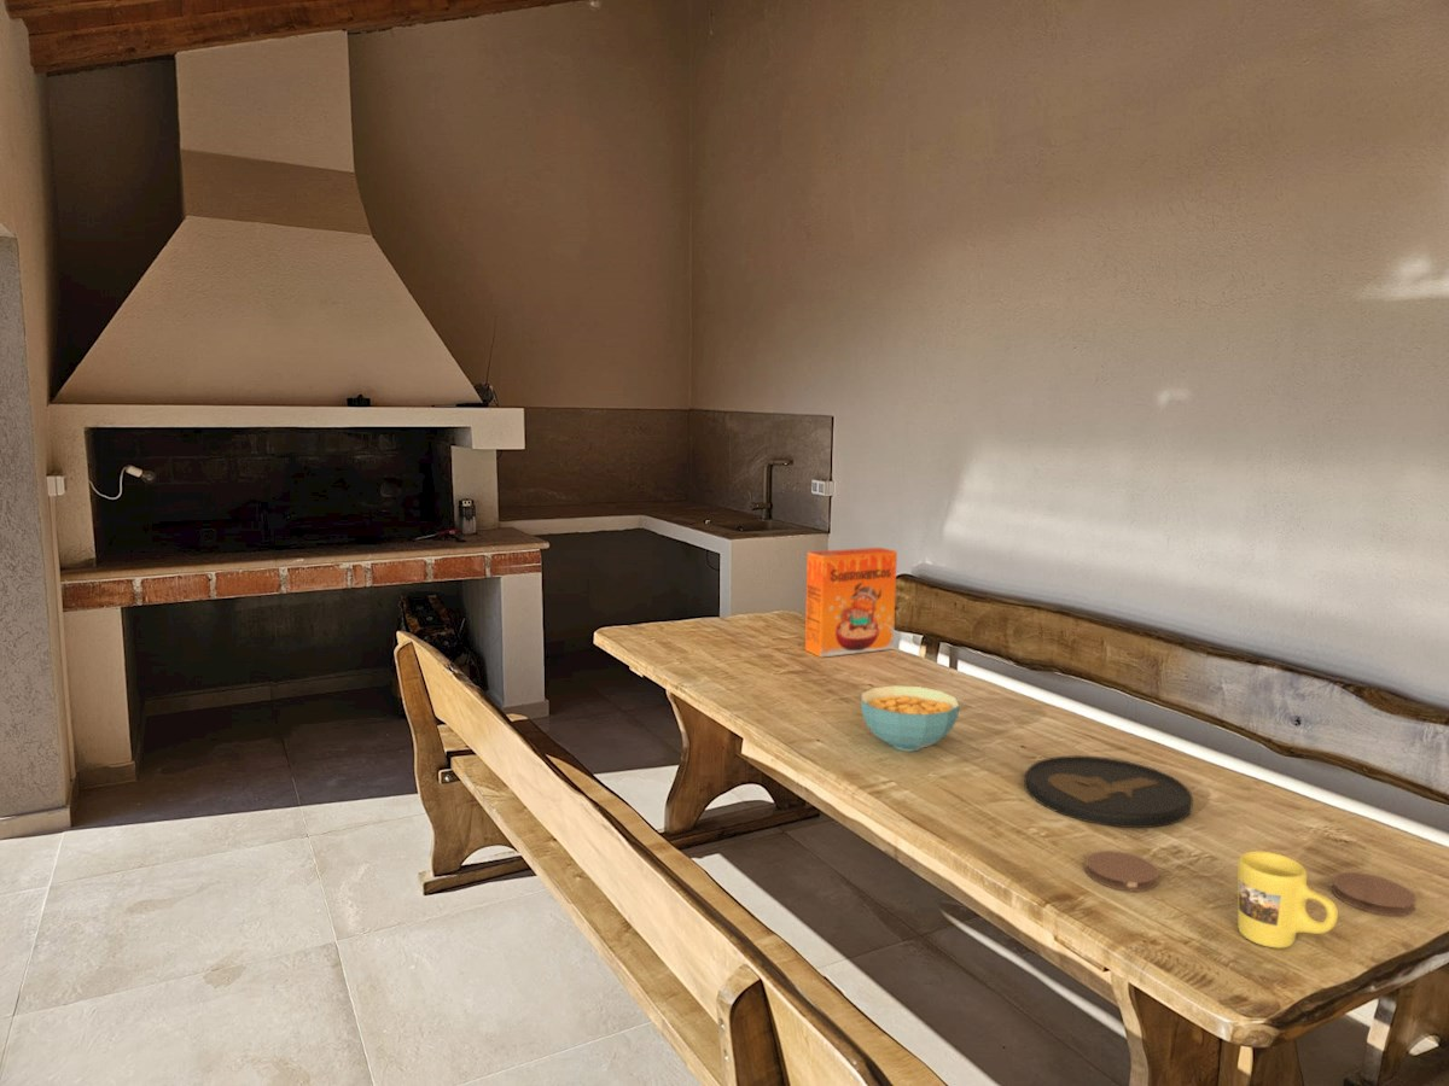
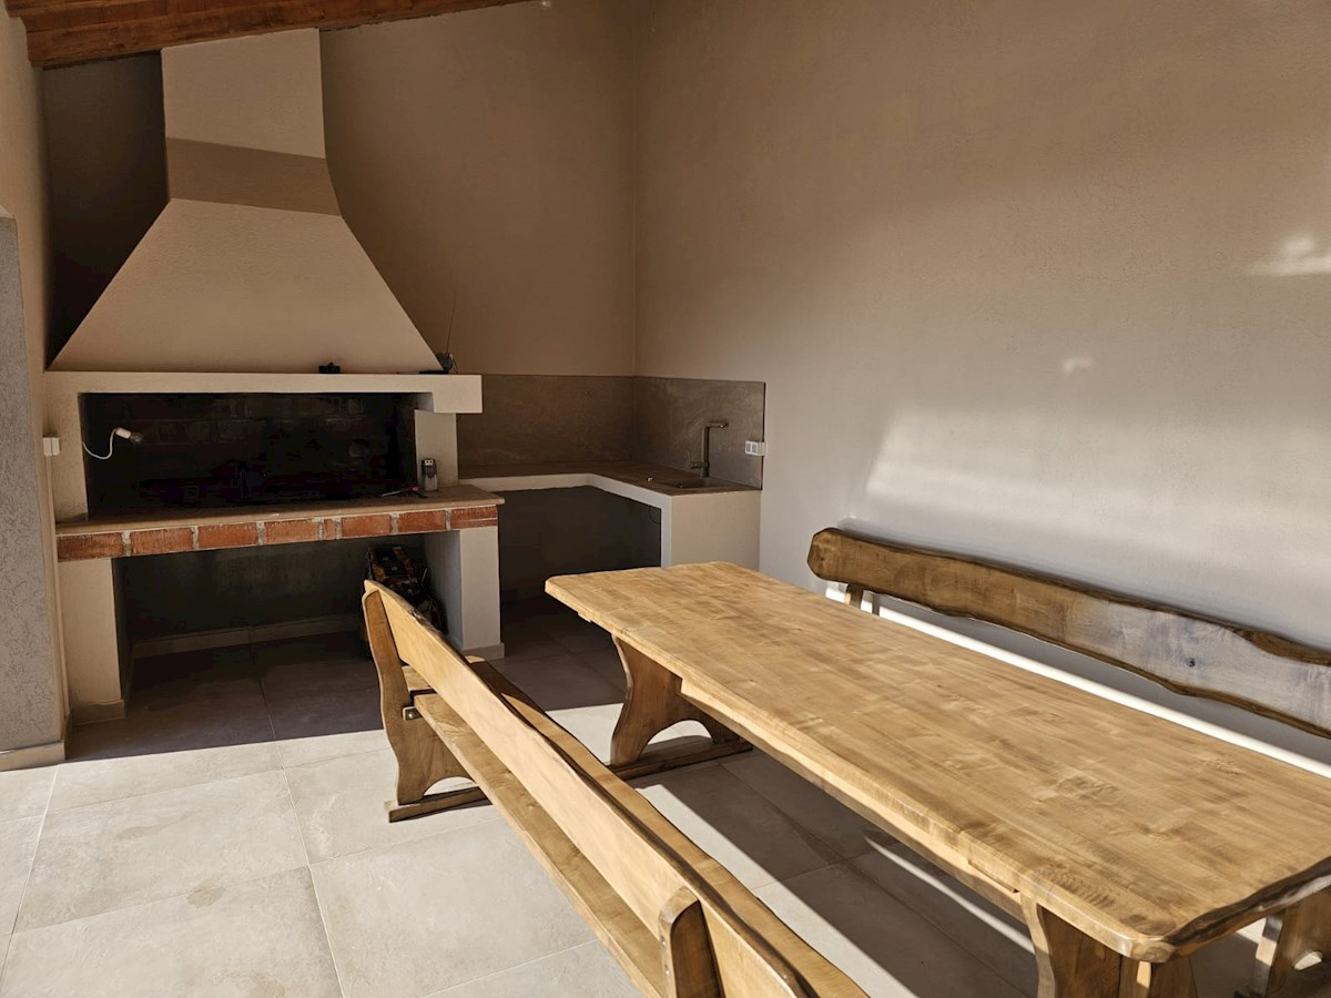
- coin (1105, 788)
- coaster (1372, 893)
- coaster (1121, 870)
- cereal box (850, 601)
- cereal bowl (908, 723)
- mug (1285, 906)
